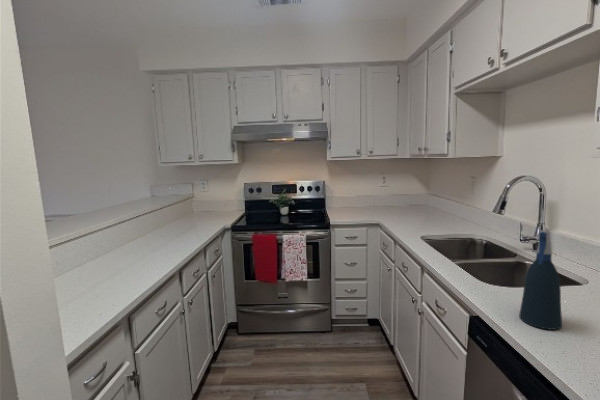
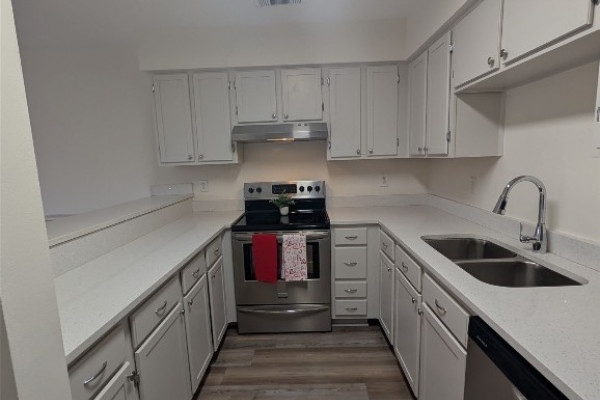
- spray bottle (544, 276)
